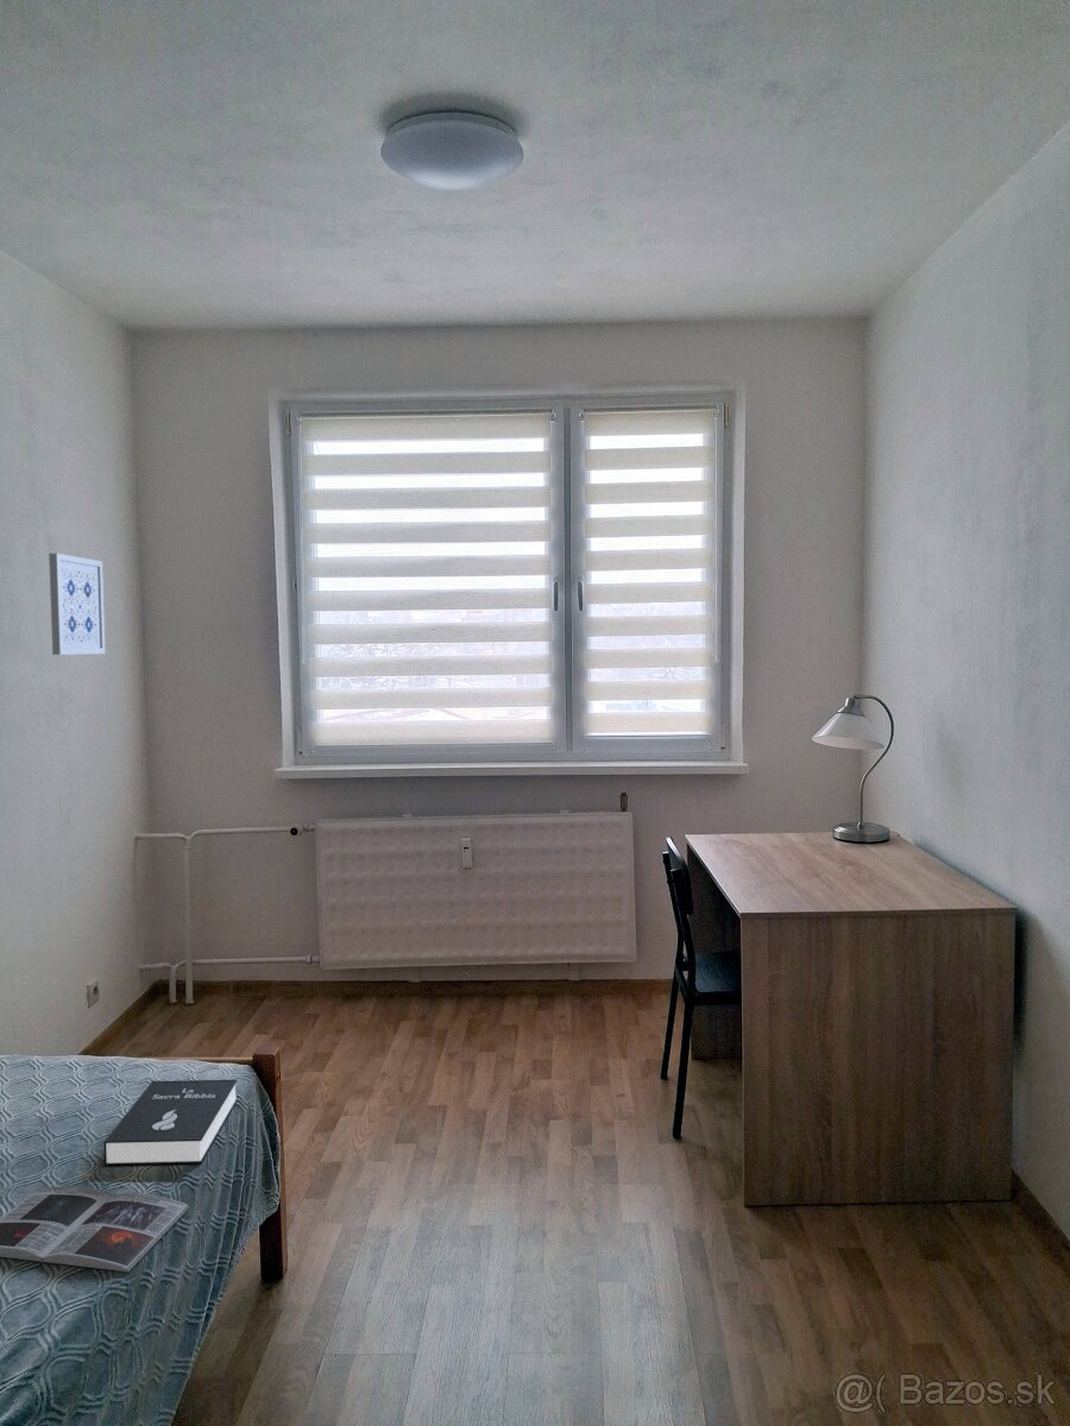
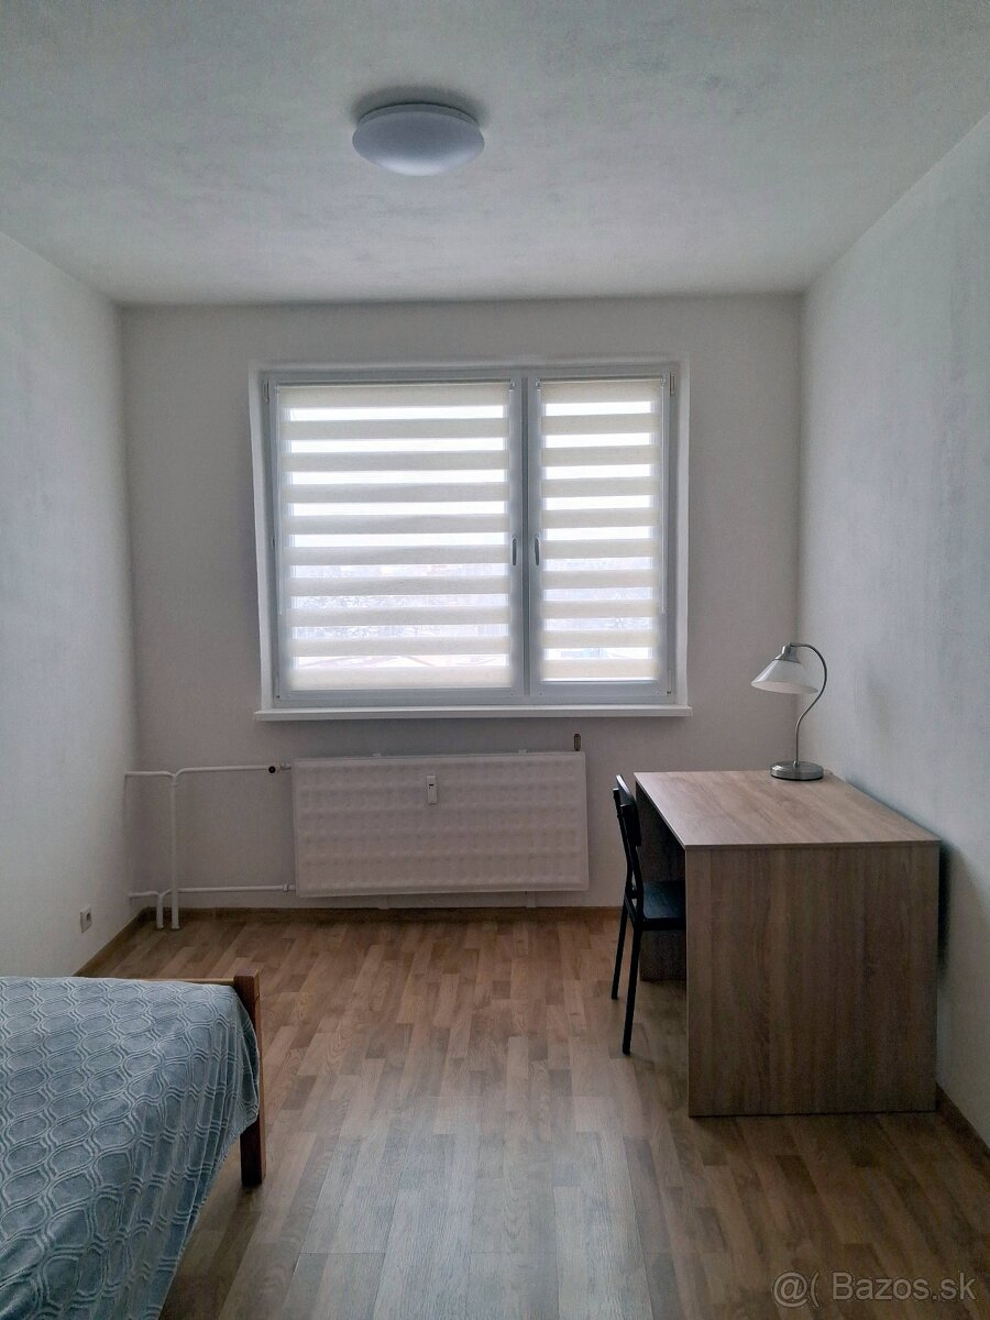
- booklet (175, 1119)
- magazine (78, 1224)
- wall art (78, 605)
